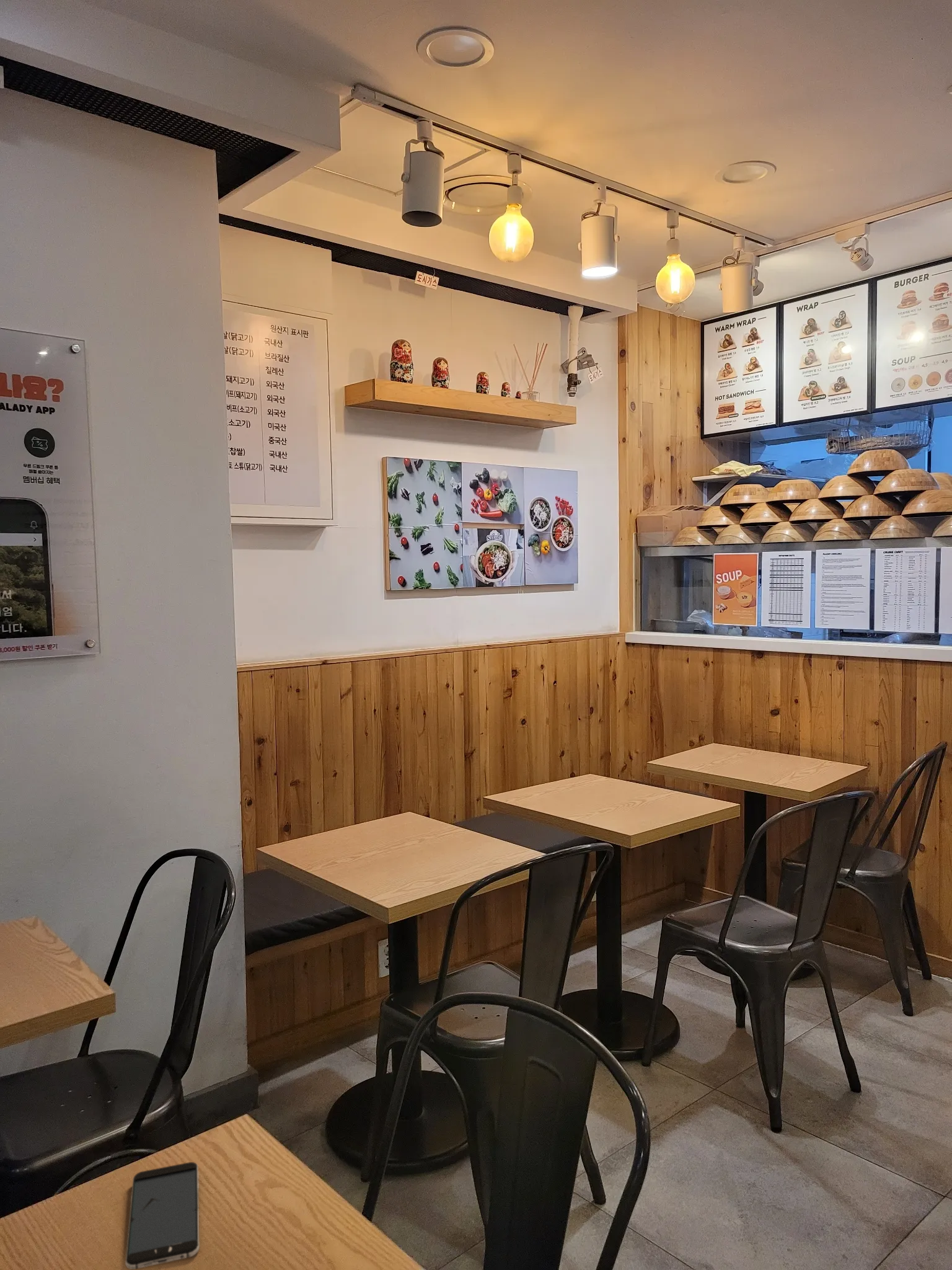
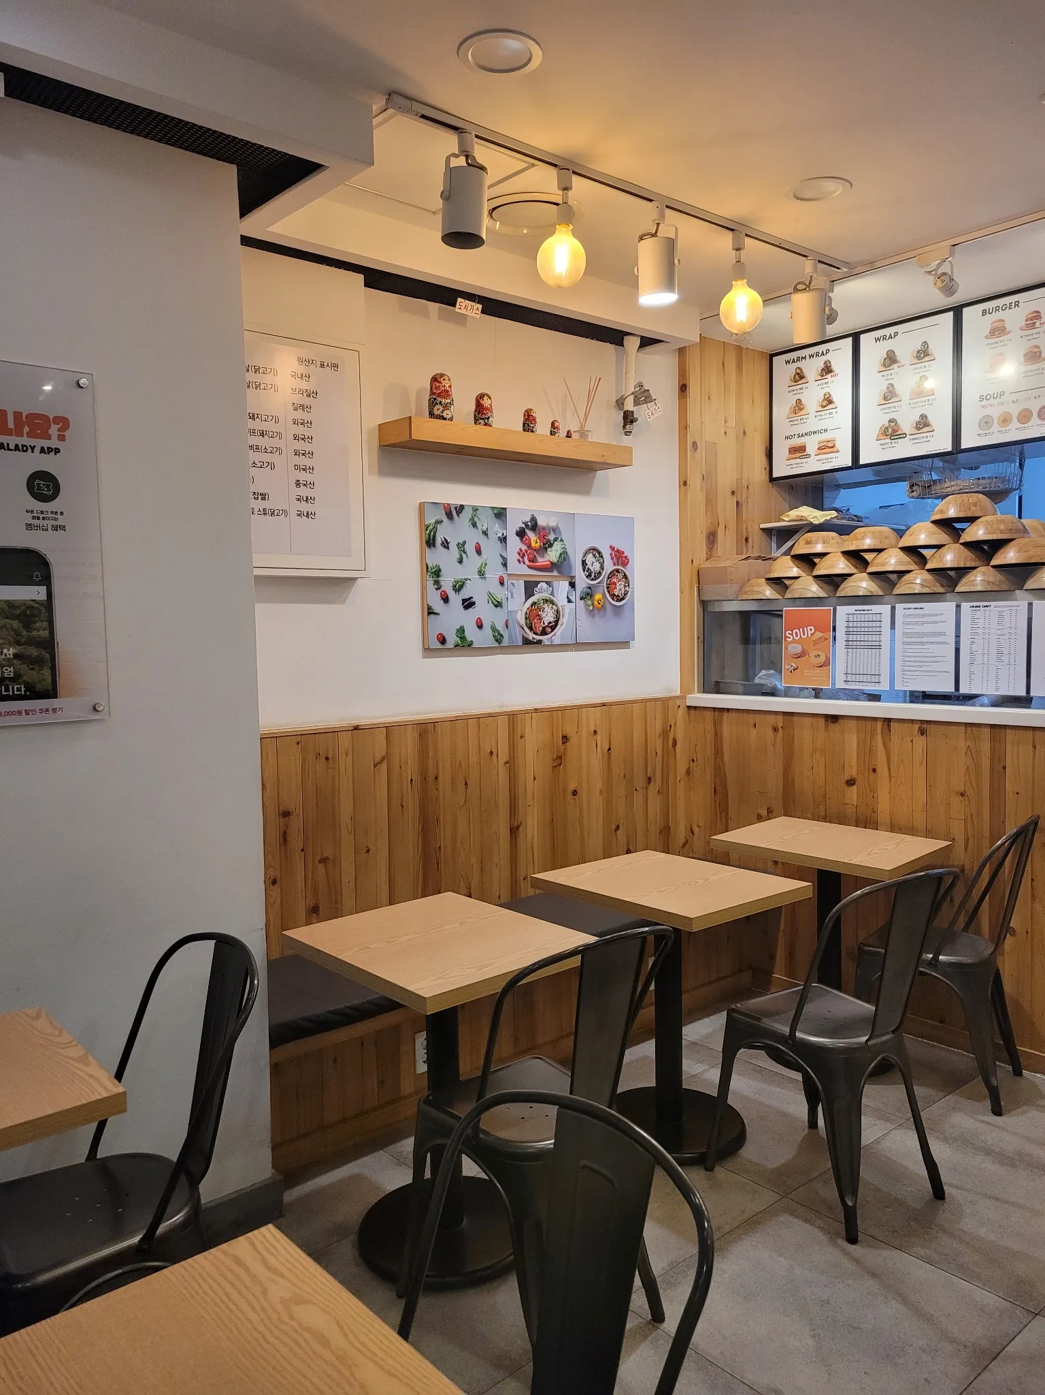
- smartphone (164, 1210)
